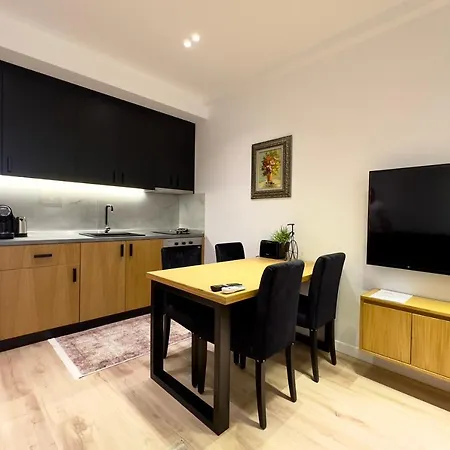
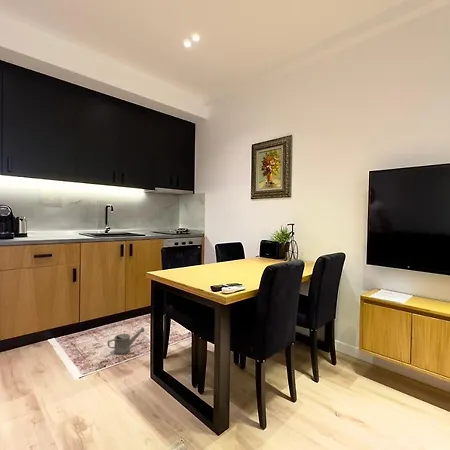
+ watering can (126, 341)
